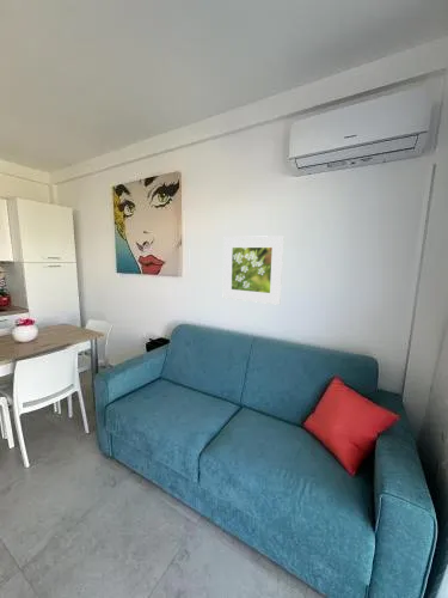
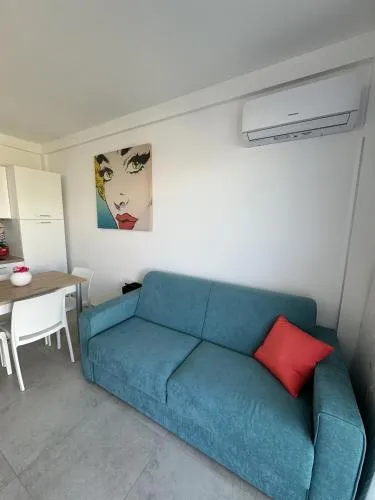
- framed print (251, 269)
